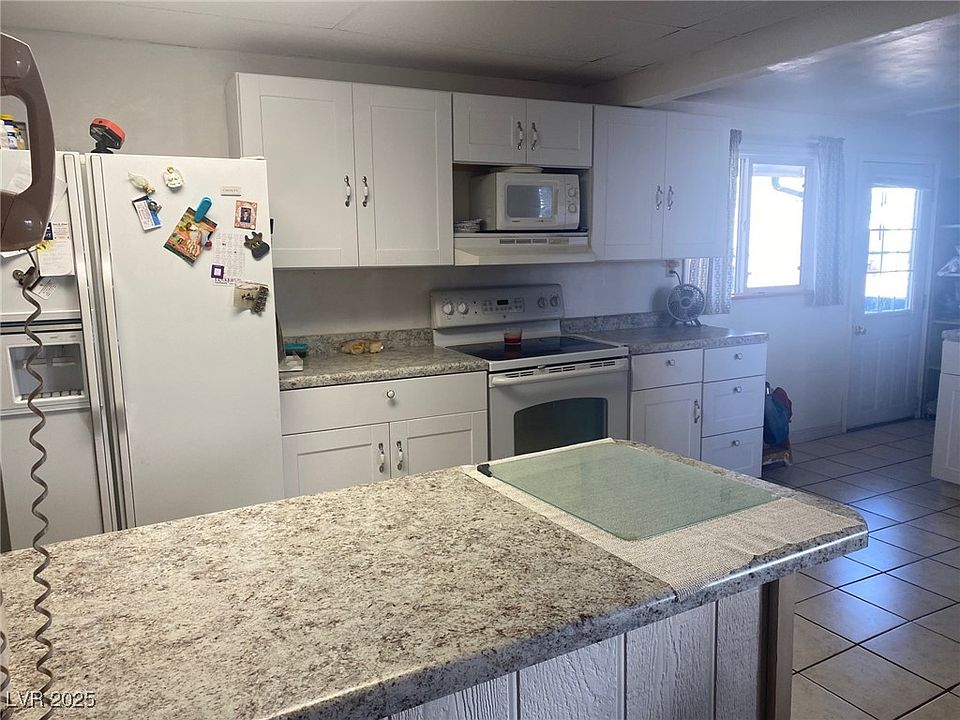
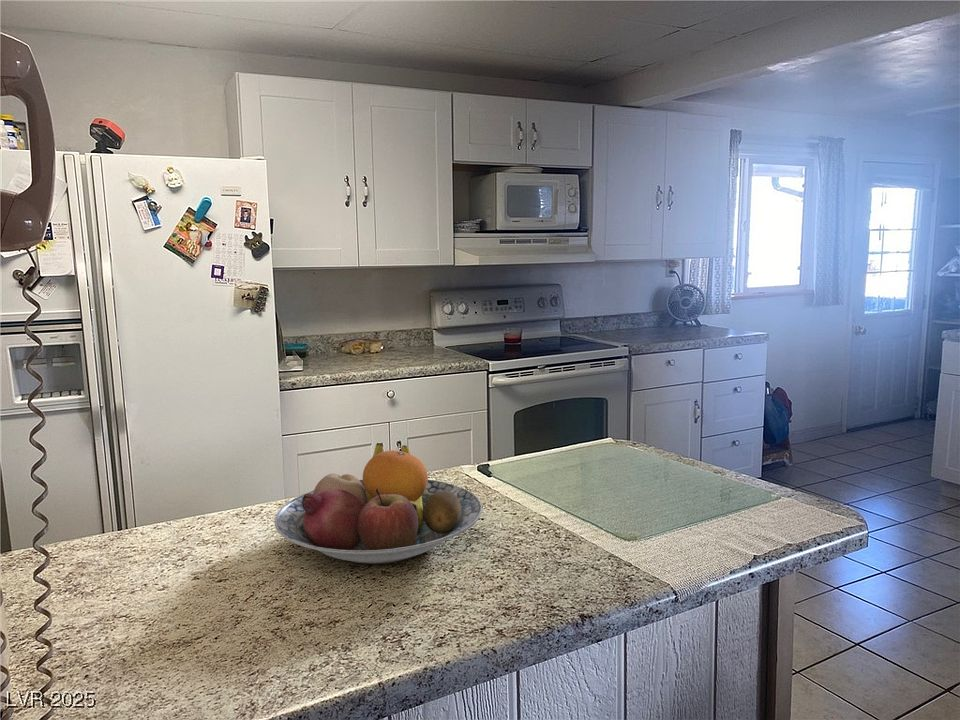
+ fruit bowl (379, 501)
